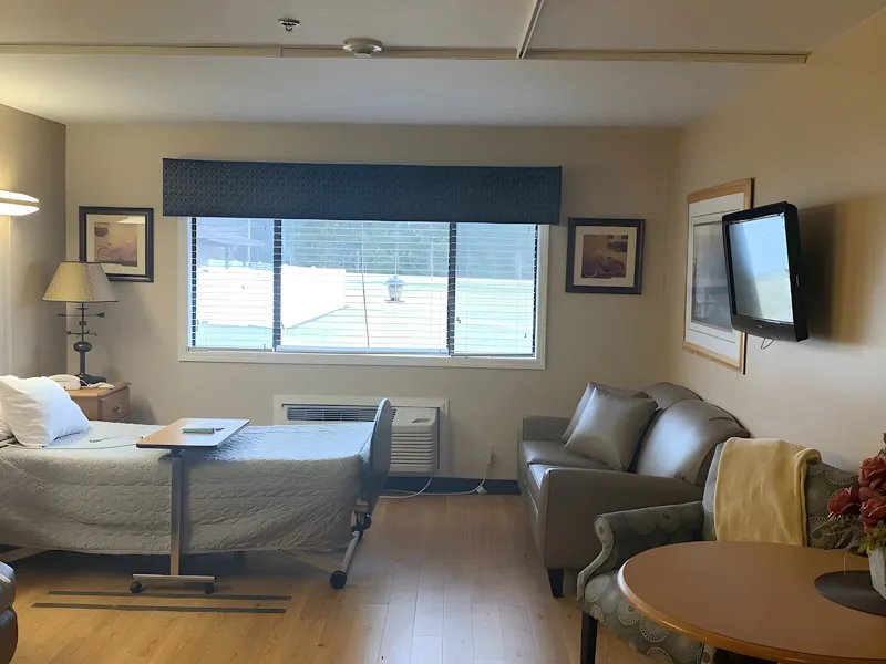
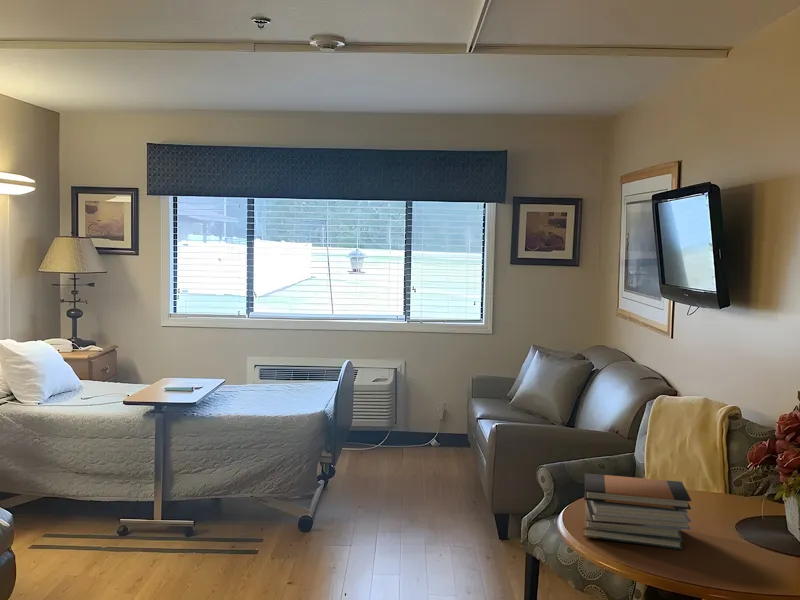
+ book stack (634, 509)
